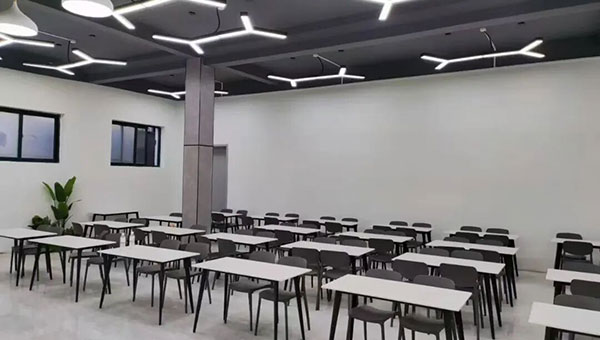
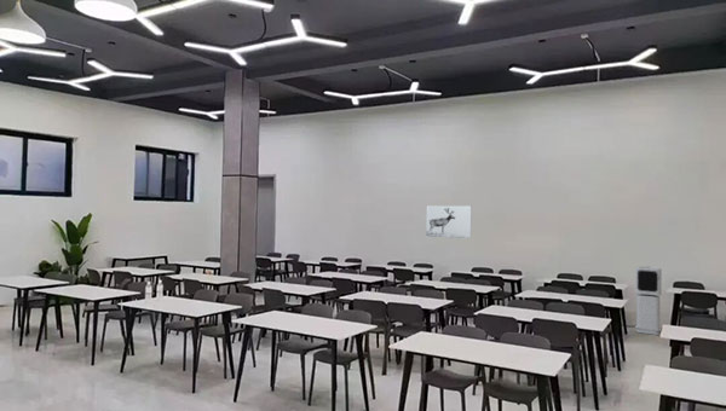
+ air purifier (649, 299)
+ wall art (448, 221)
